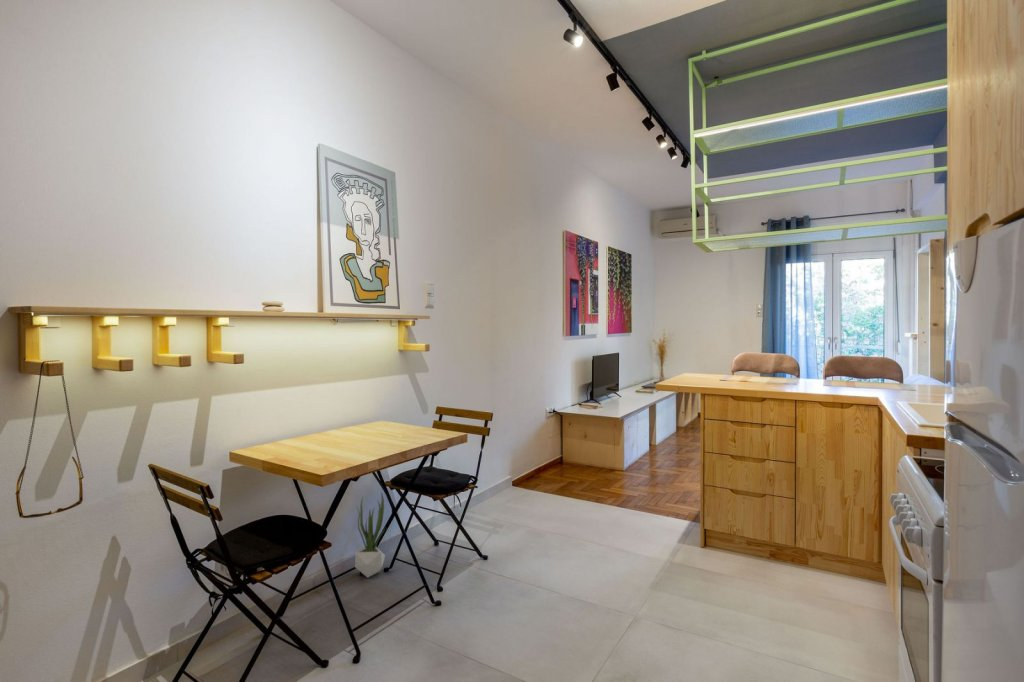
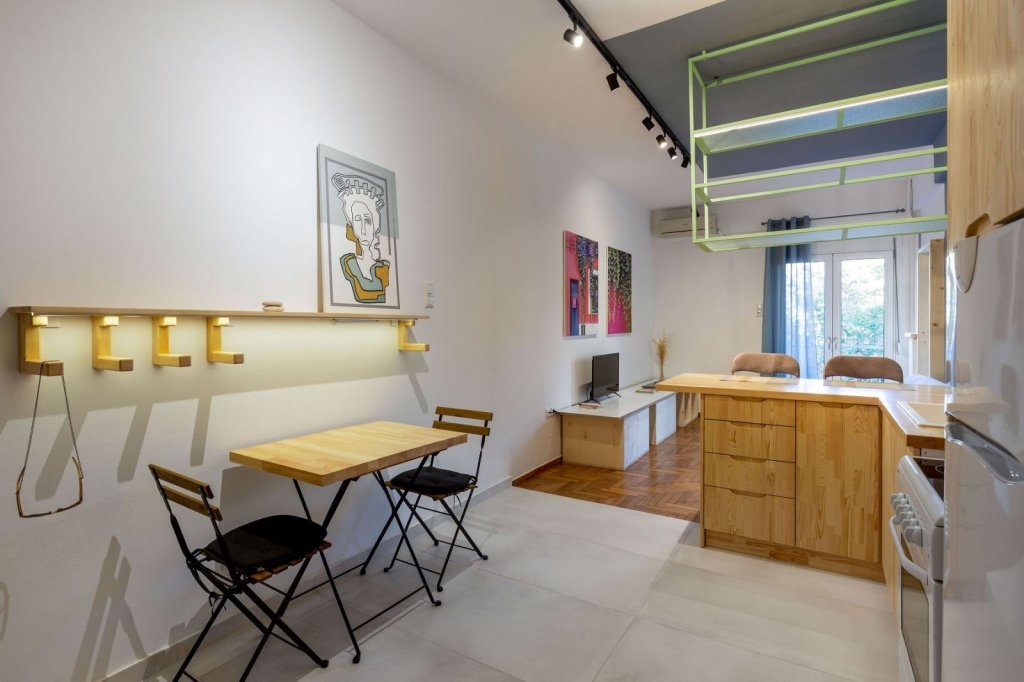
- potted plant (372, 534)
